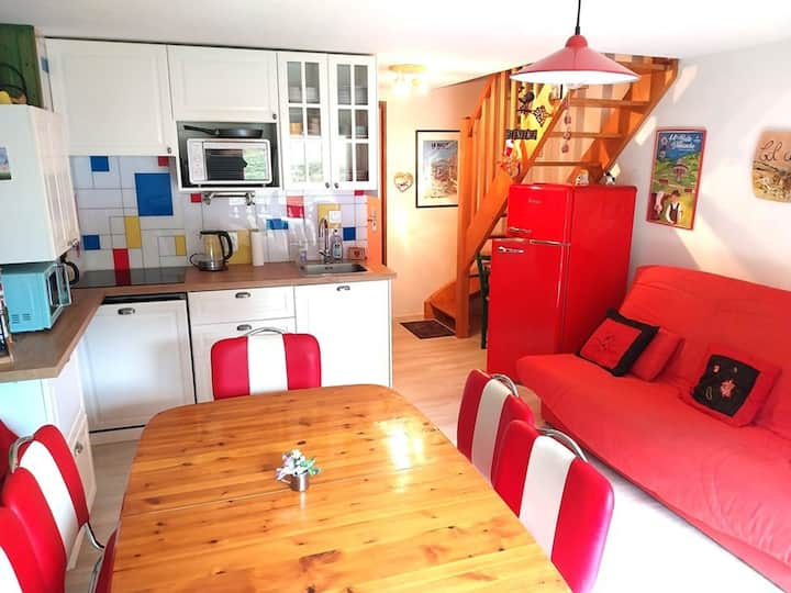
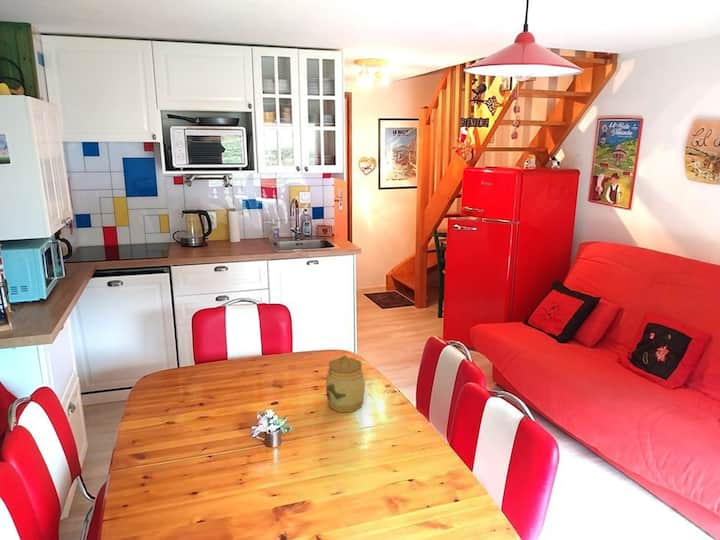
+ jar (345, 379)
